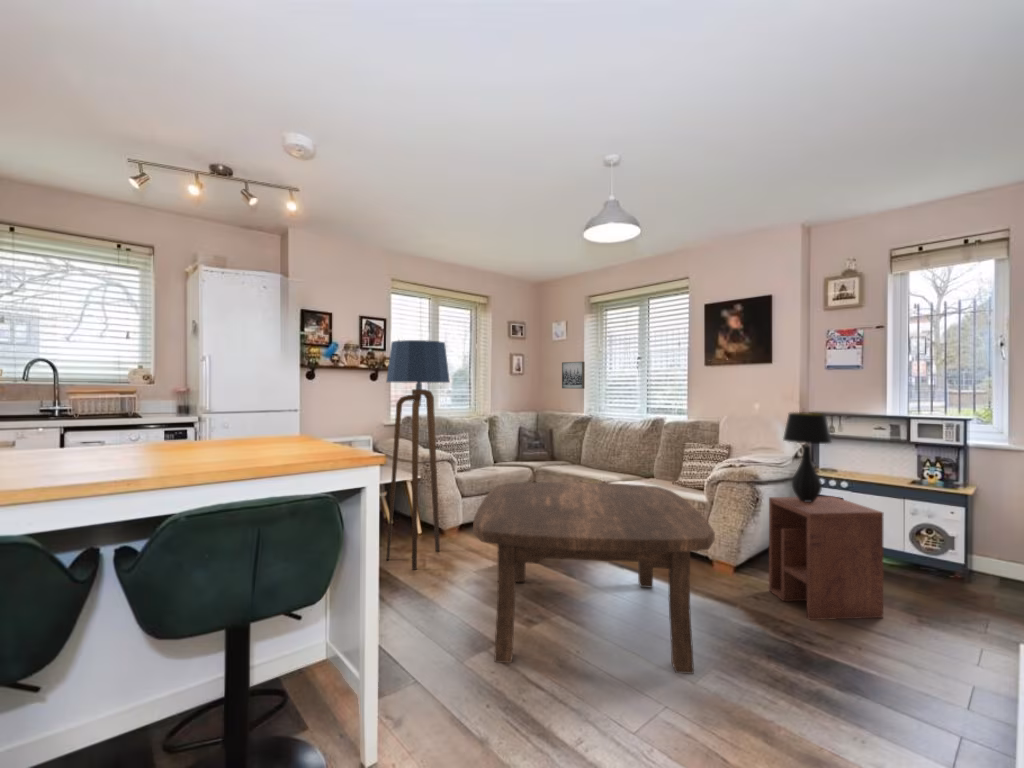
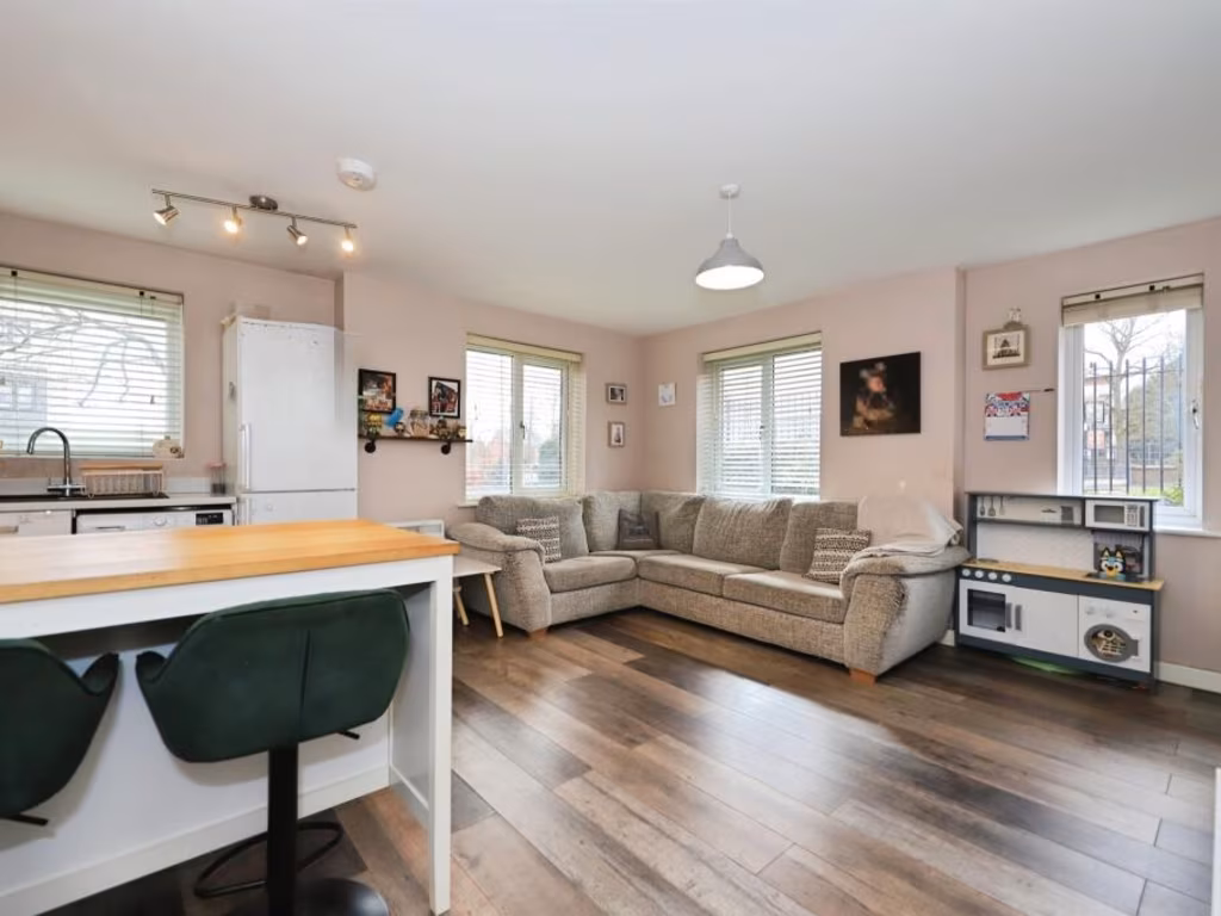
- floor lamp (418, 450)
- side table (822, 553)
- coffee table (585, 559)
- wall art (573, 375)
- table lamp (806, 456)
